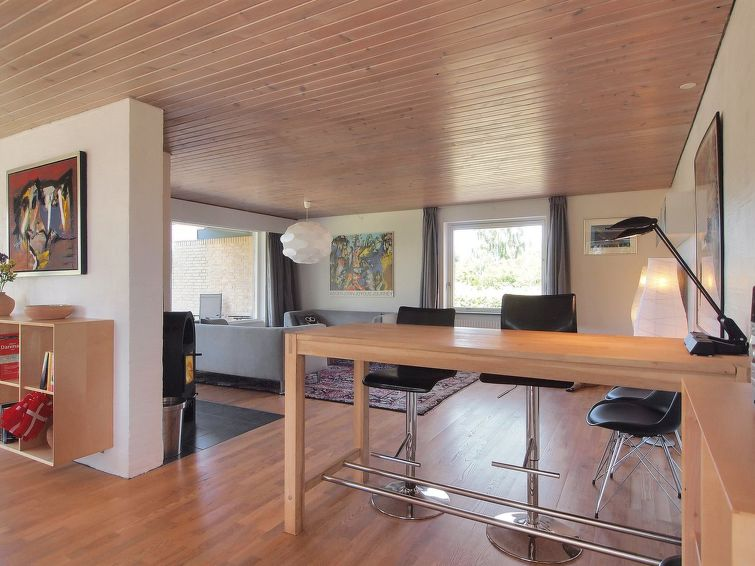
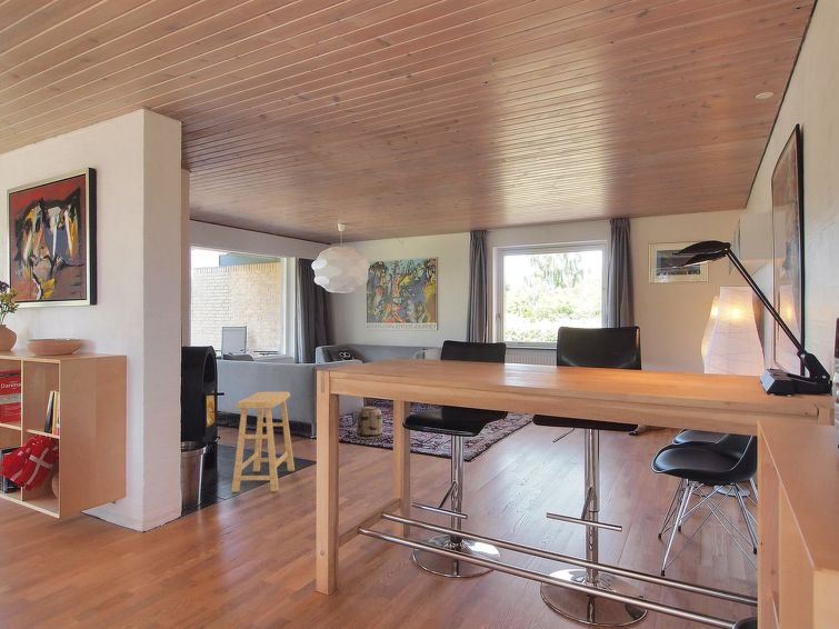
+ stool (264, 438)
+ basket (369, 417)
